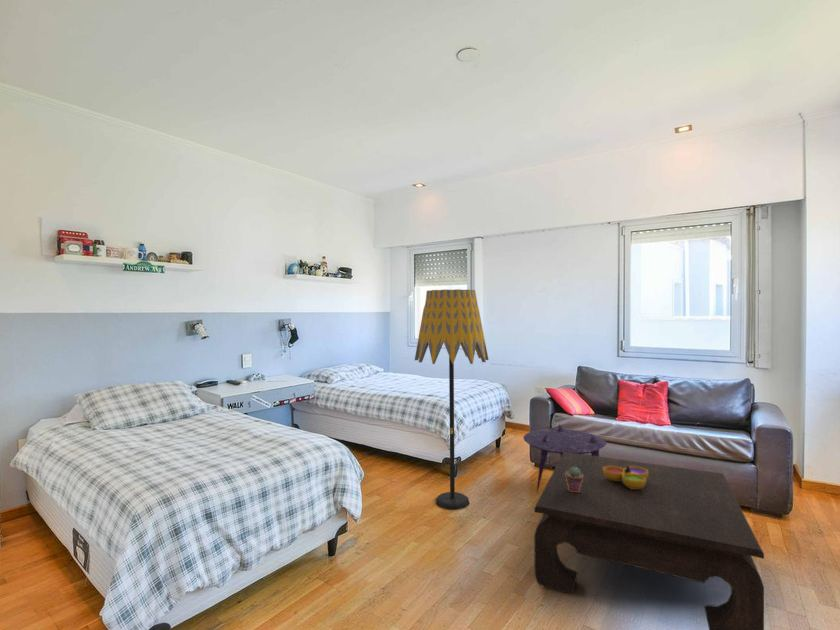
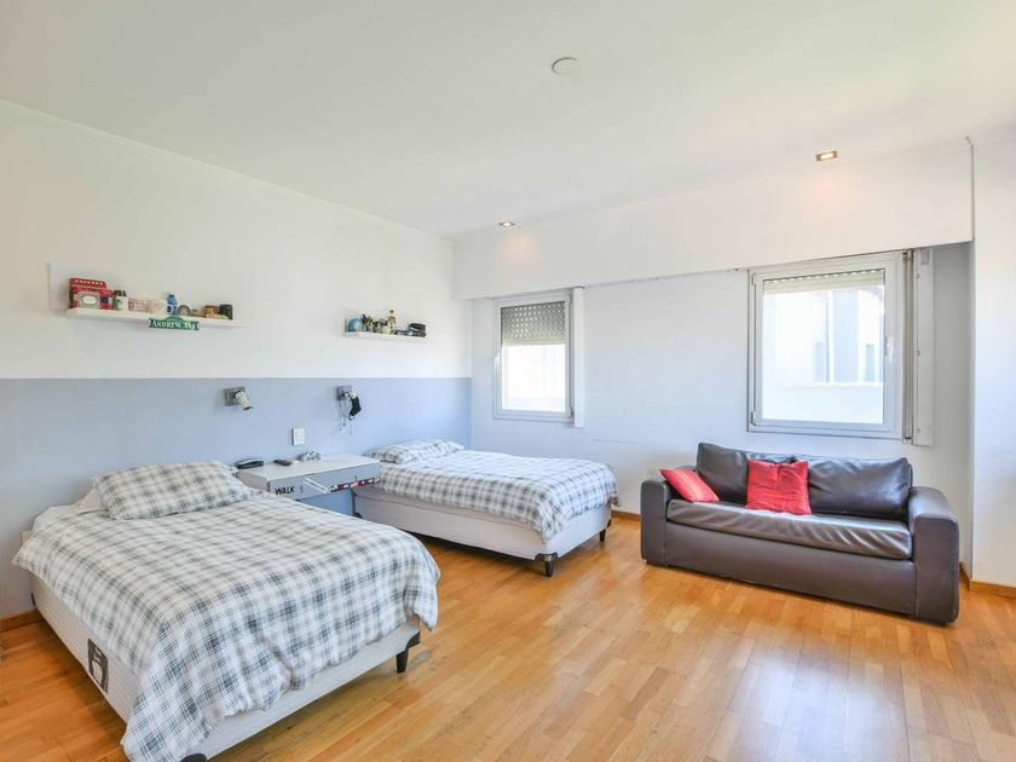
- potted succulent (574, 478)
- side table (561, 456)
- decorative bowl (624, 472)
- coffee table (637, 526)
- floor lamp (451, 396)
